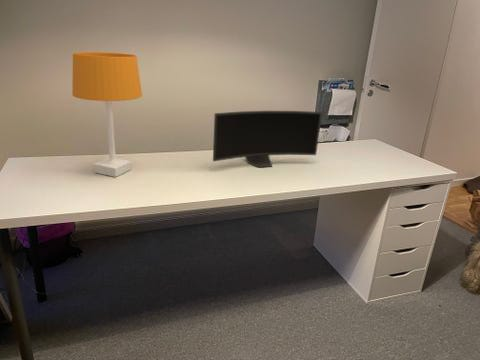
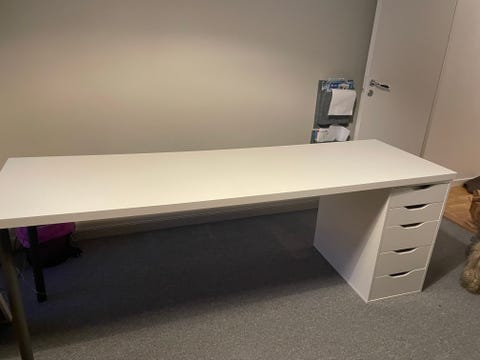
- desk lamp (109, 116)
- monitor (262, 137)
